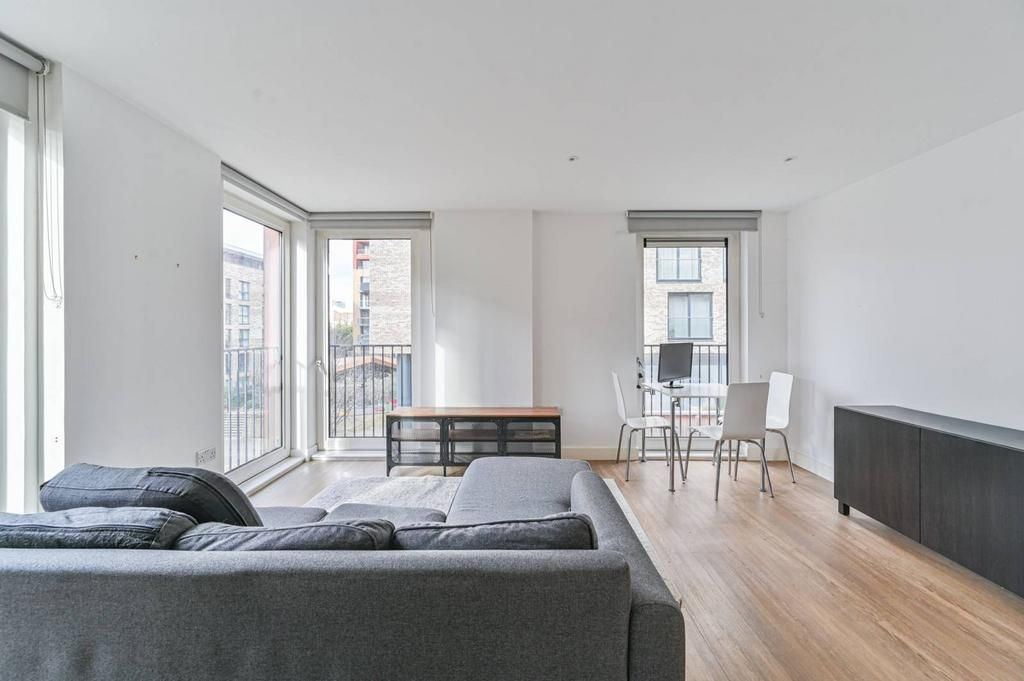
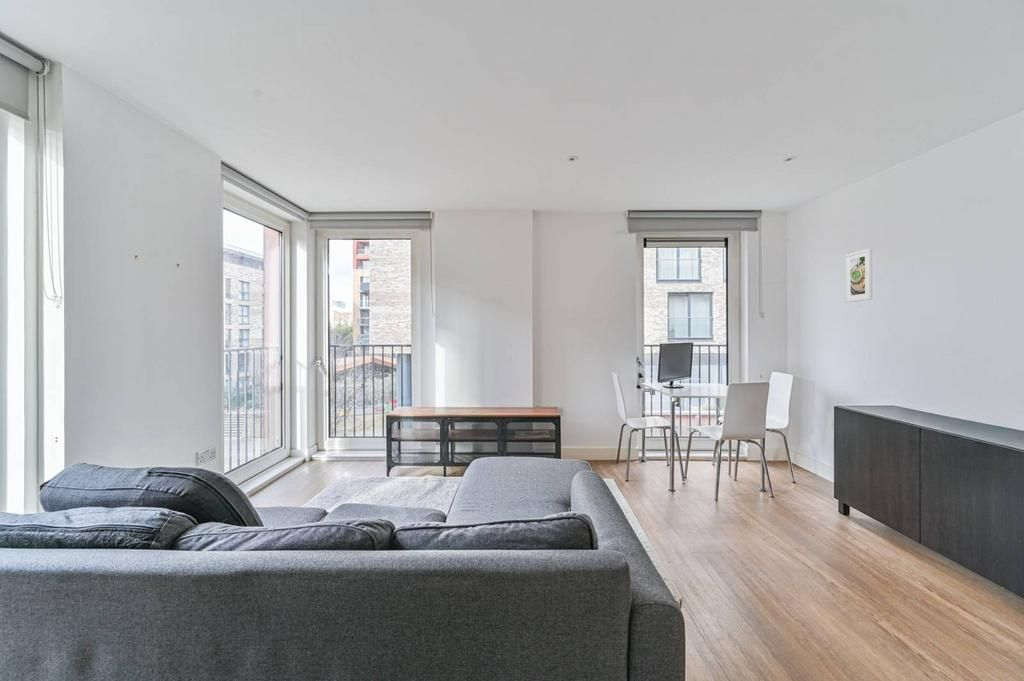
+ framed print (858, 276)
